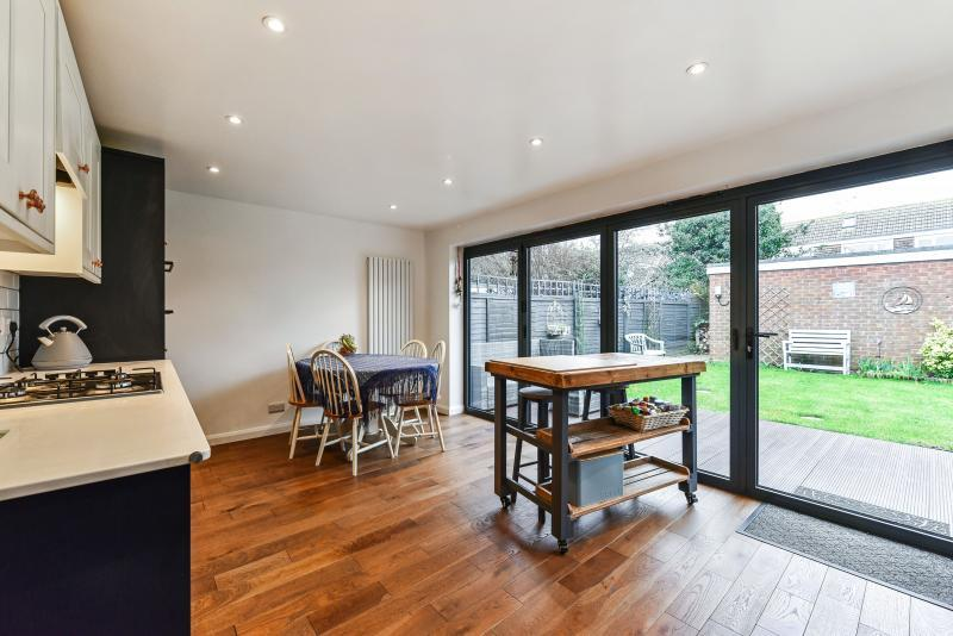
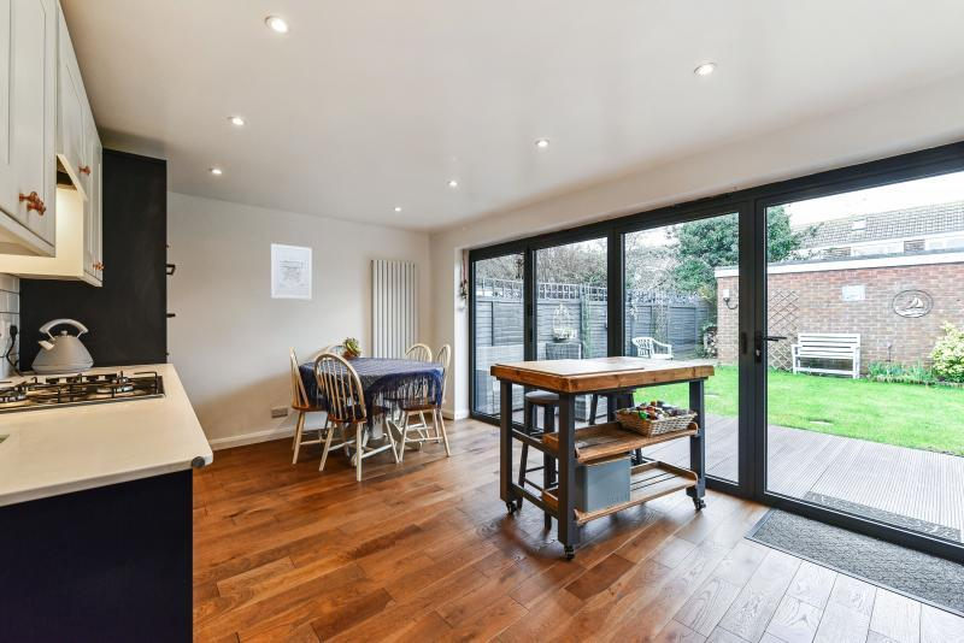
+ wall art (292, 272)
